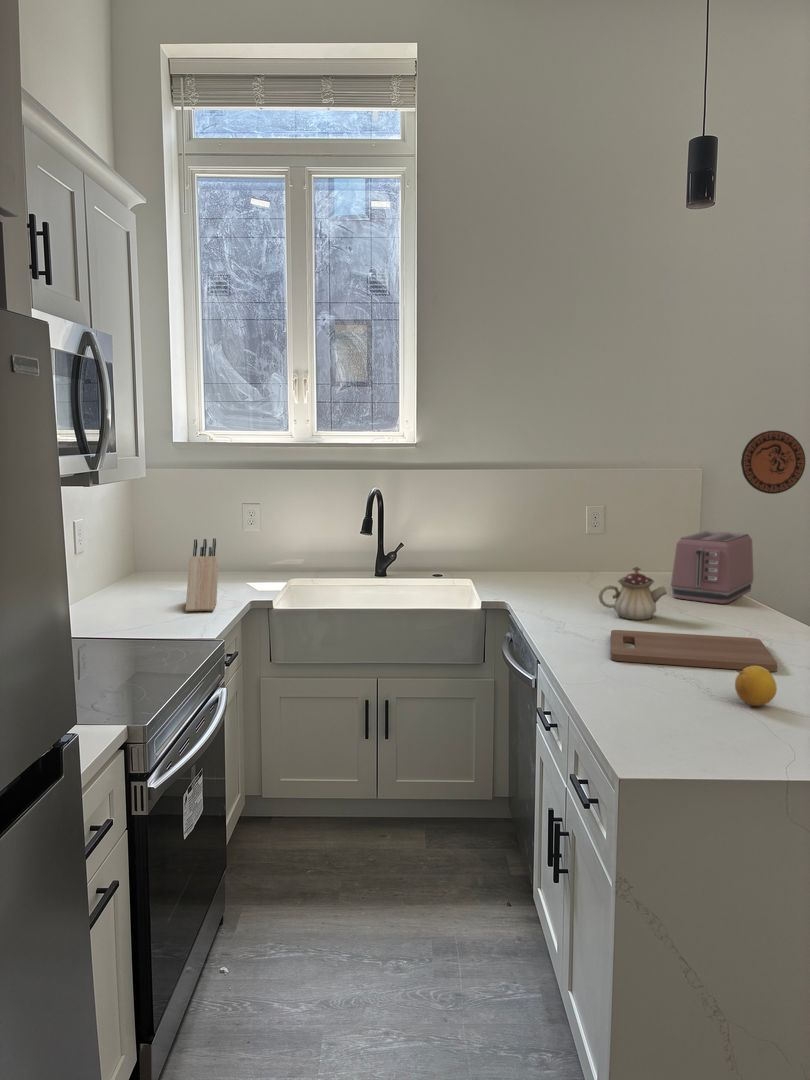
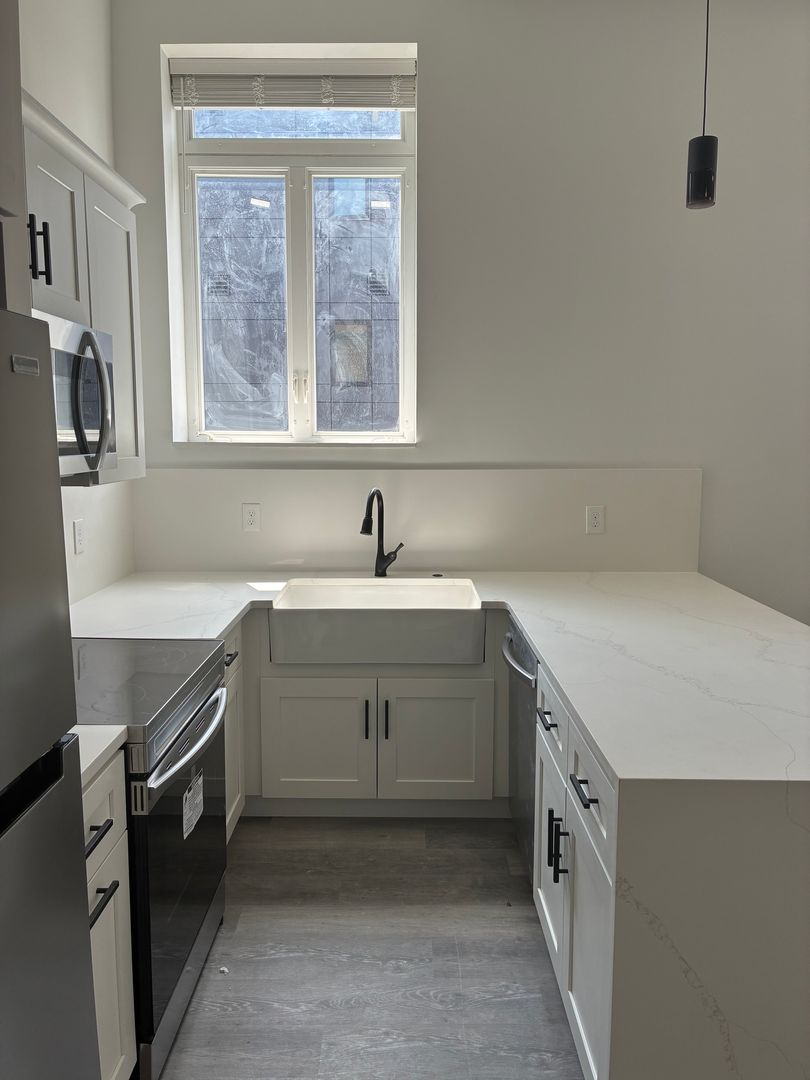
- fruit (755, 686)
- cutting board (687, 649)
- teapot (632, 591)
- knife block (202, 573)
- decorative plate (772, 462)
- toaster (713, 565)
